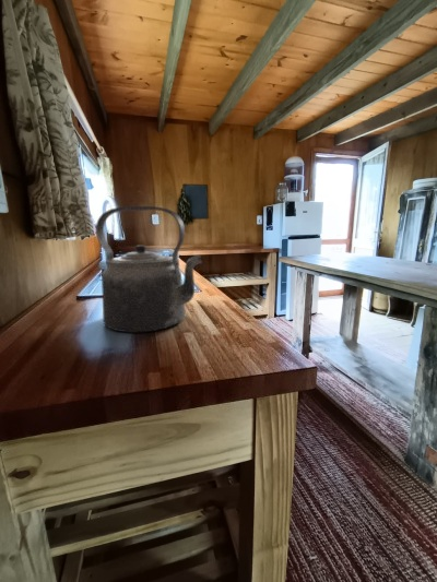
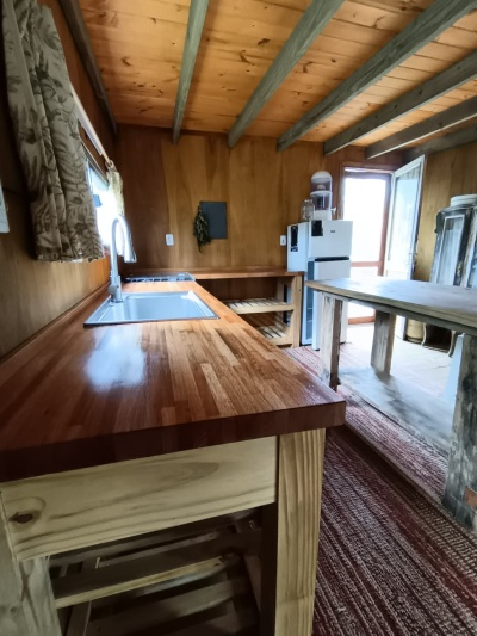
- kettle (150, 265)
